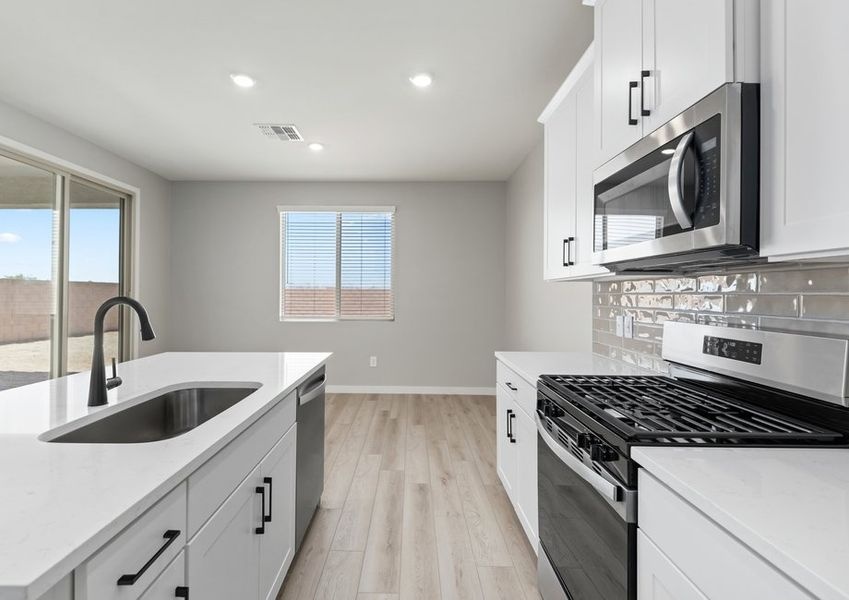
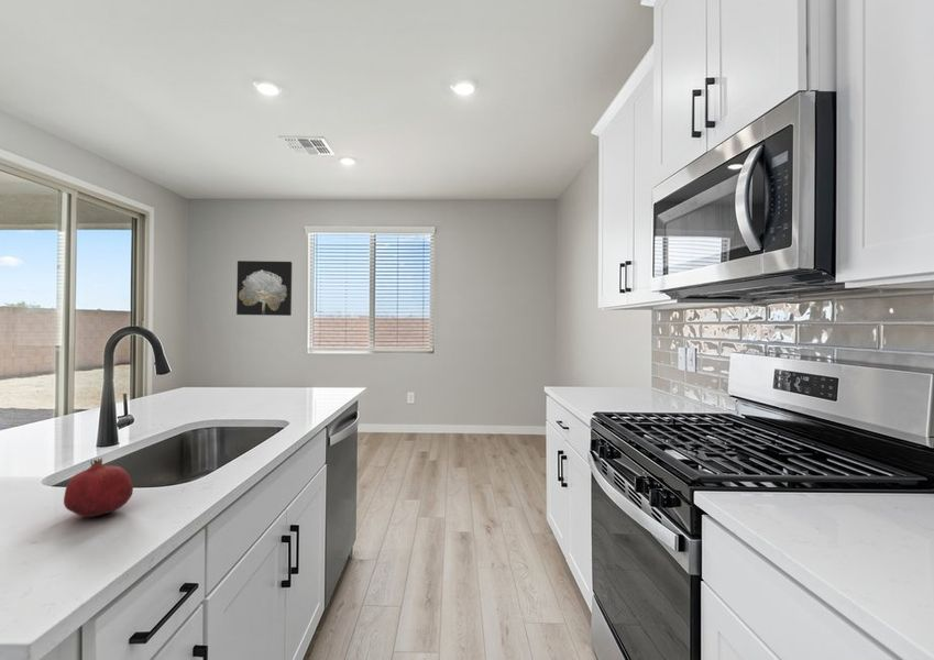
+ wall art (264, 288)
+ fruit (99, 485)
